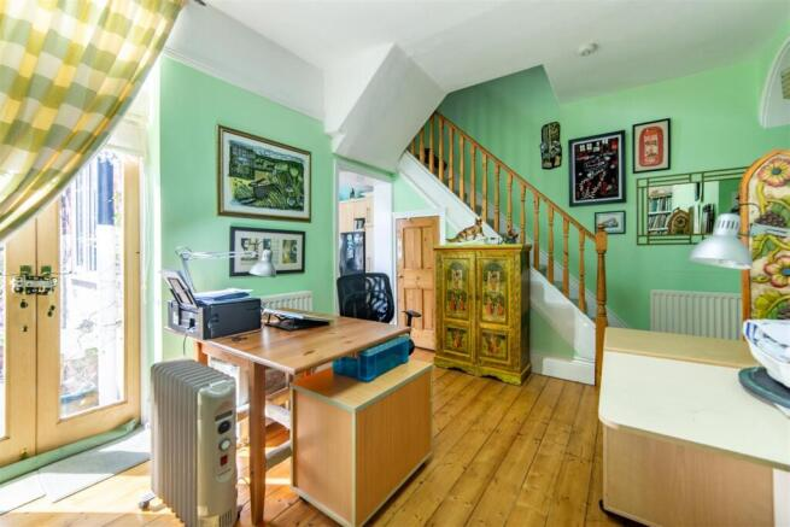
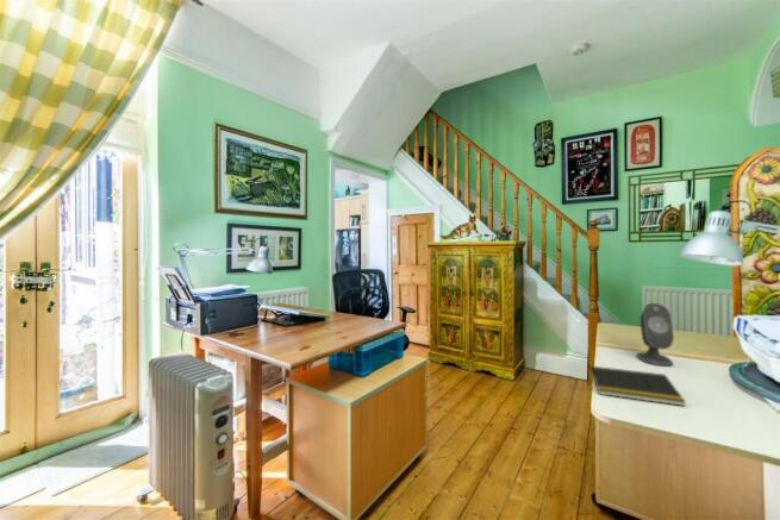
+ notepad (632, 383)
+ speaker (654, 331)
